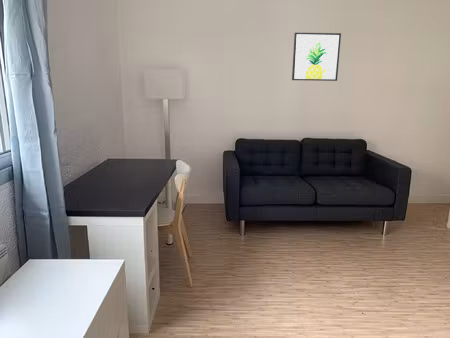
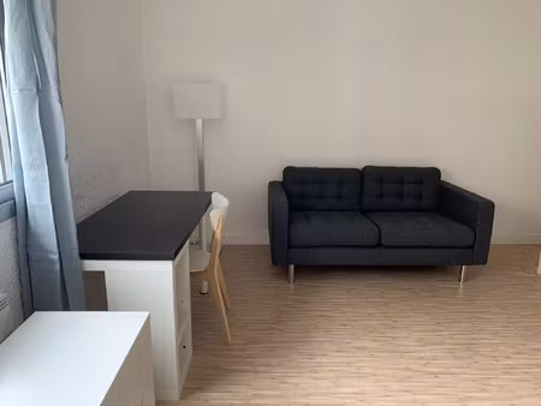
- wall art (316, 57)
